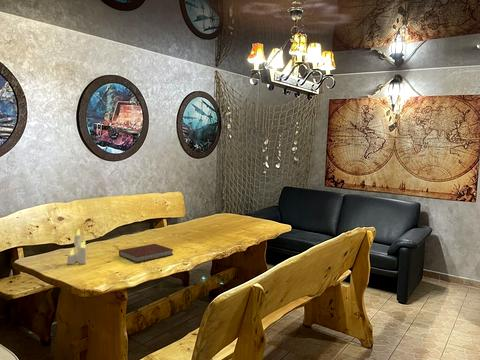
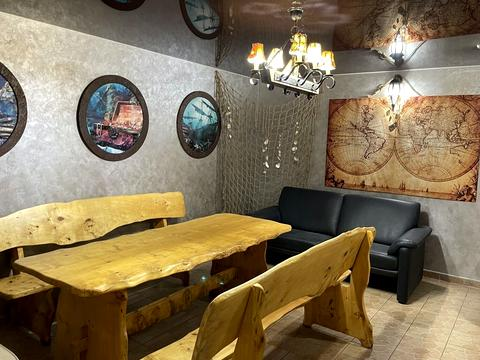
- candle (76, 246)
- notebook (146, 252)
